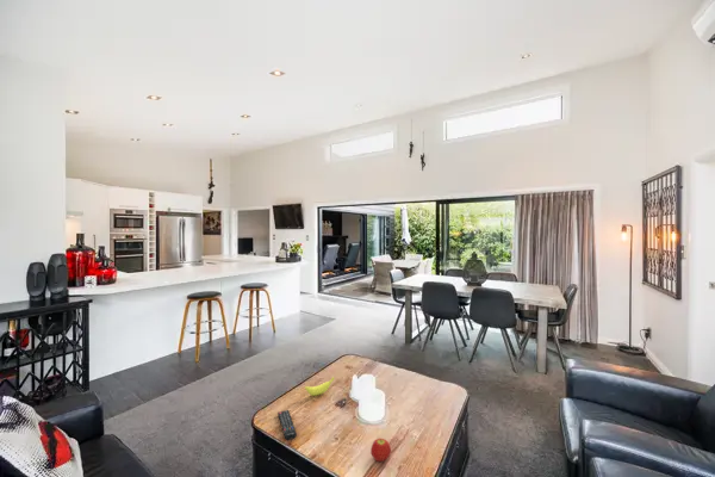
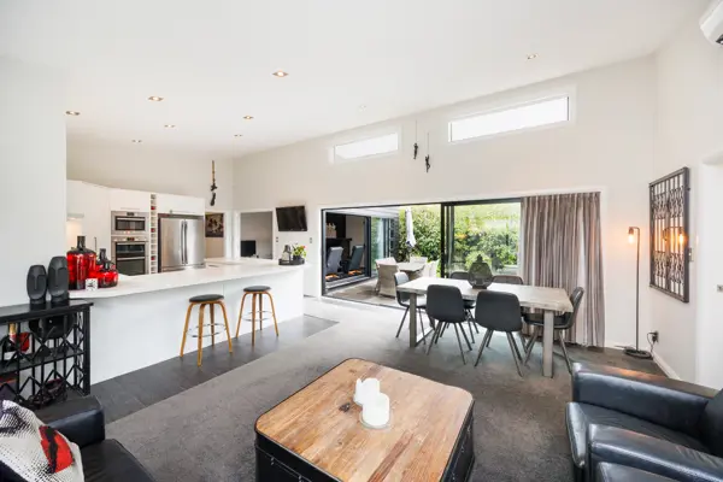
- banana (319, 386)
- fruit (380, 448)
- remote control (286, 423)
